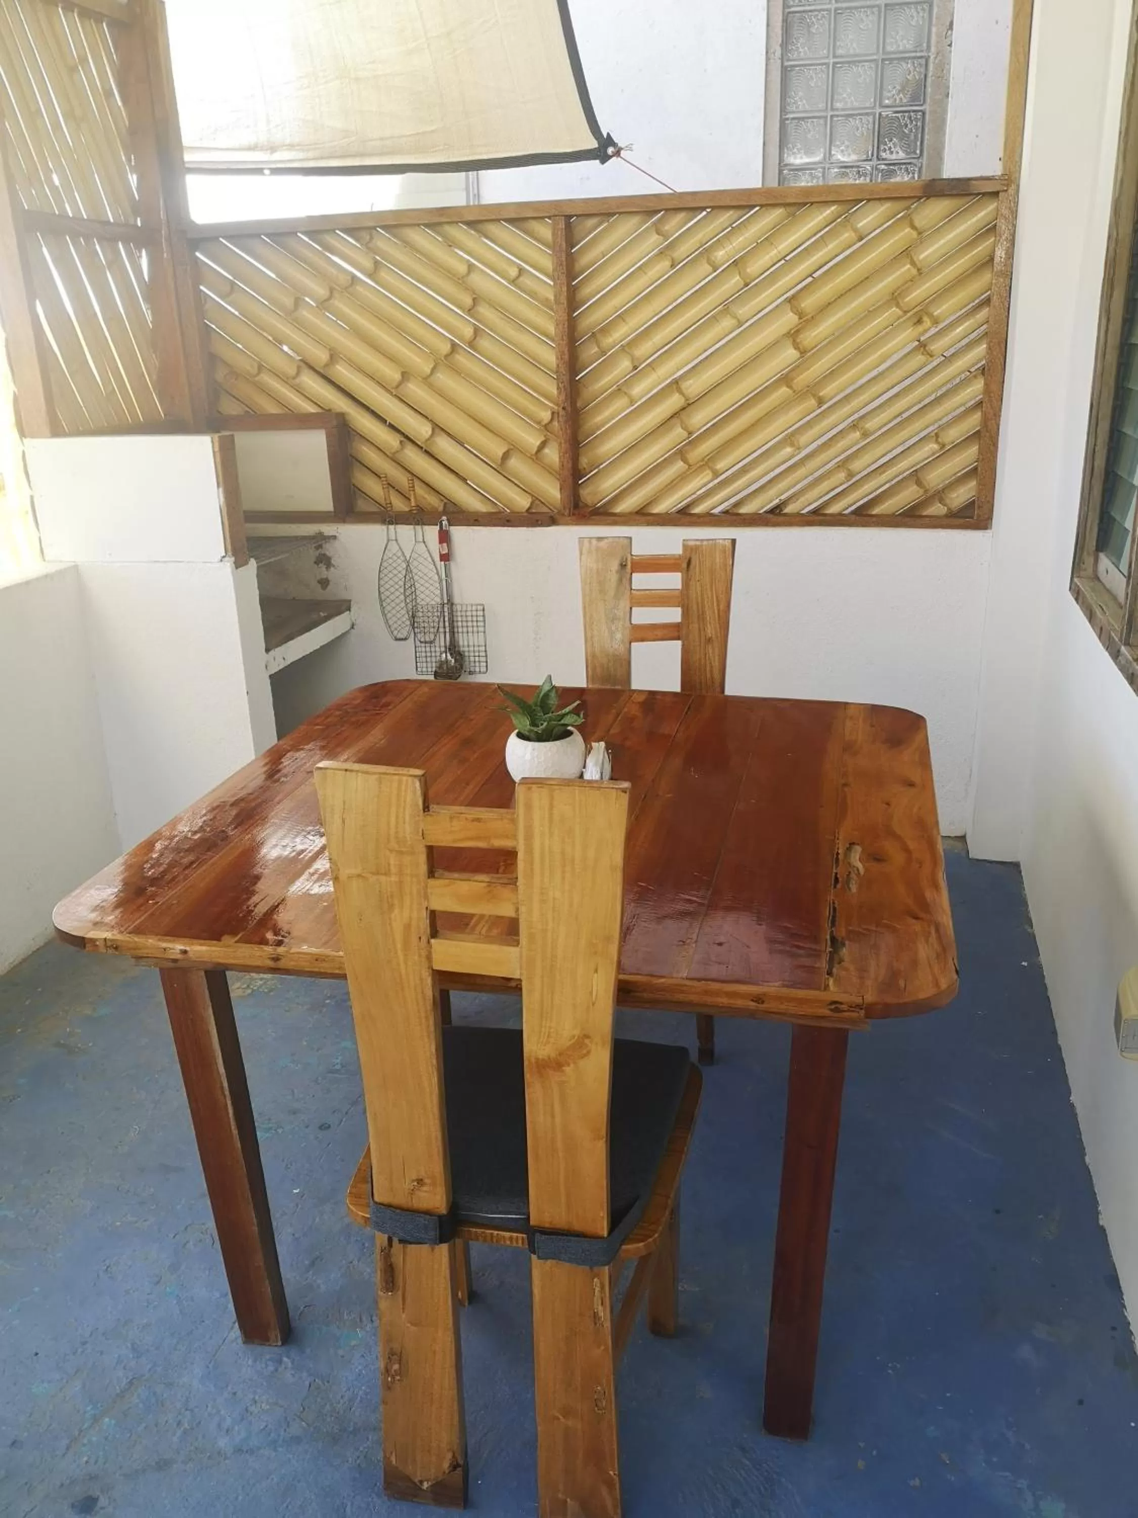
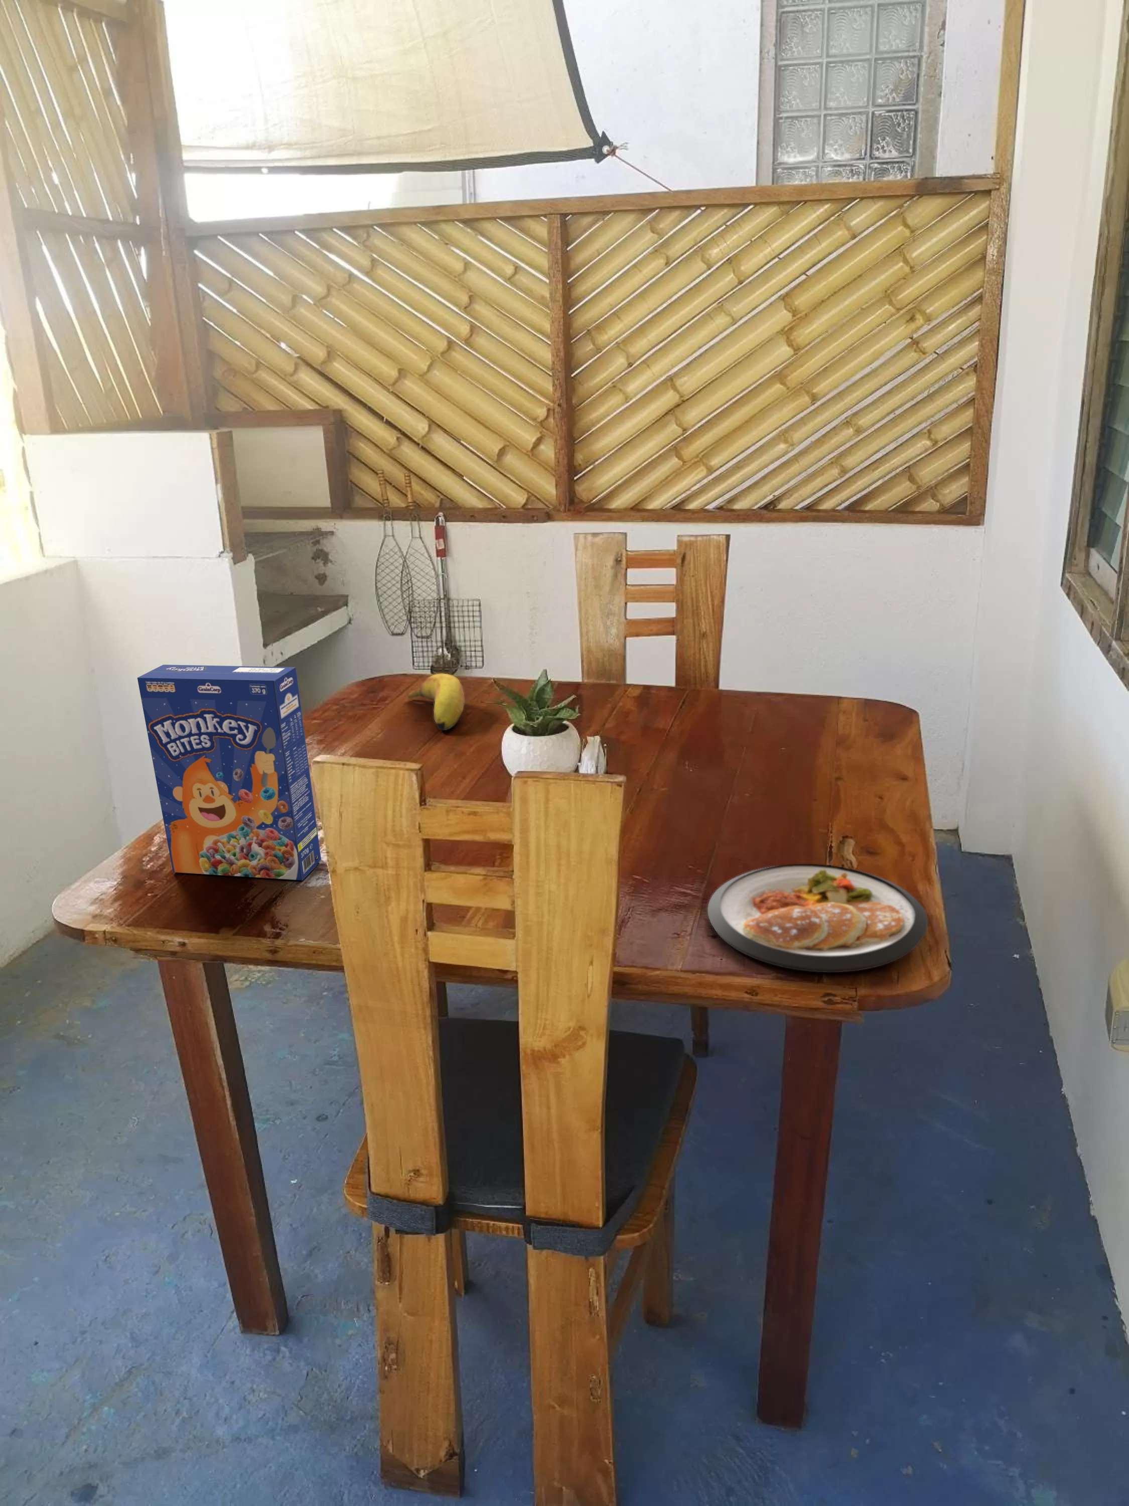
+ dish (816, 907)
+ cereal box (232, 772)
+ fruit (428, 697)
